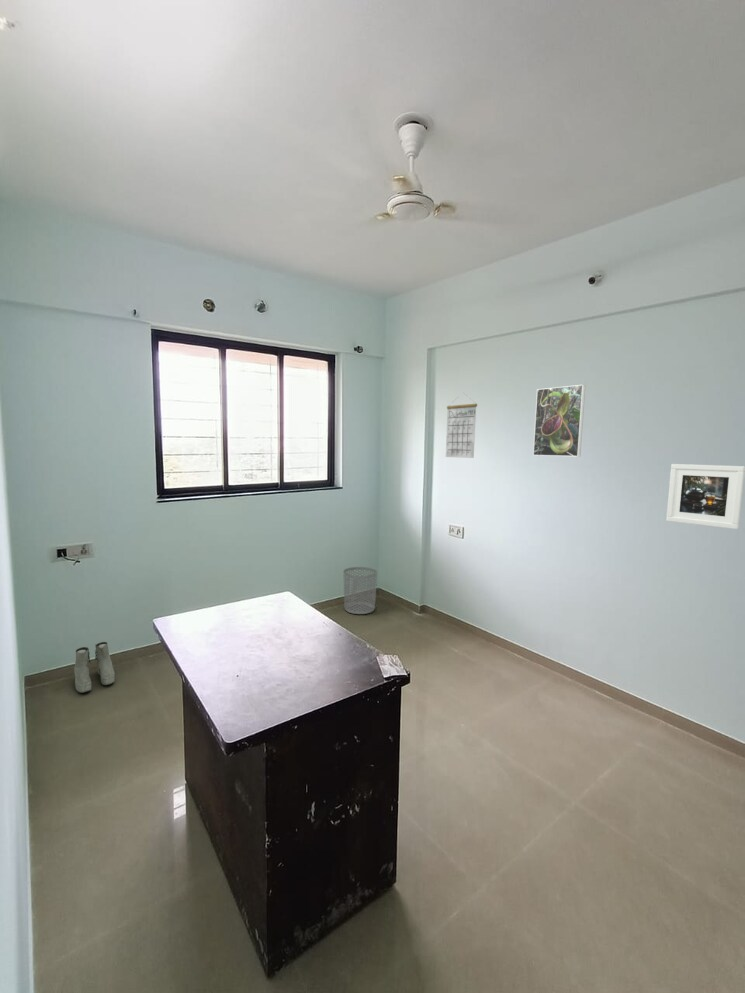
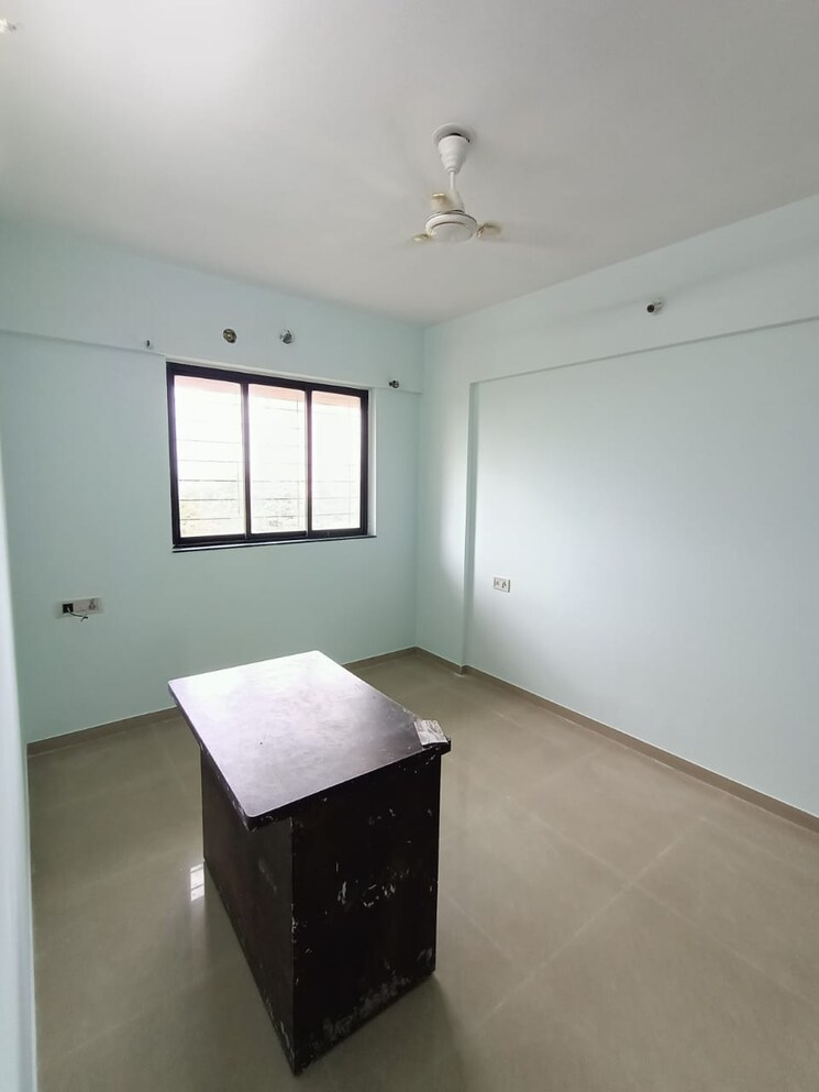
- calendar (460, 425)
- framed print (557, 421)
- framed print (703, 495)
- boots (97, 664)
- waste bin (359, 589)
